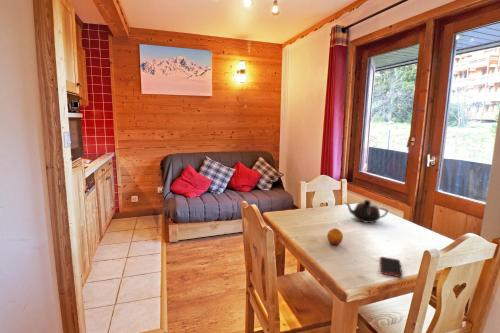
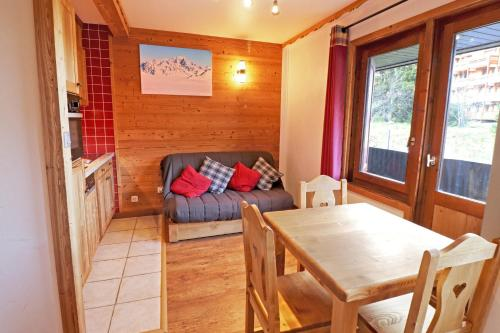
- fruit (334, 236)
- cell phone (390, 266)
- teapot (365, 210)
